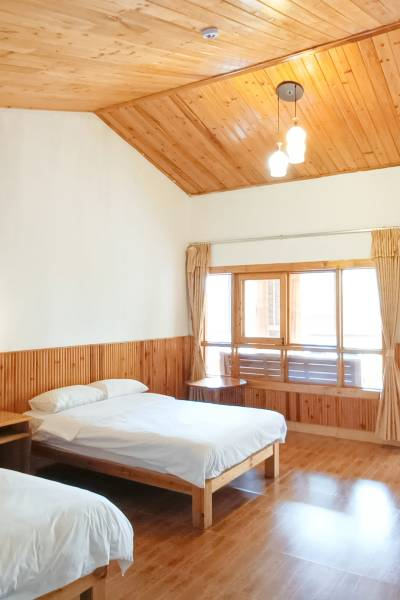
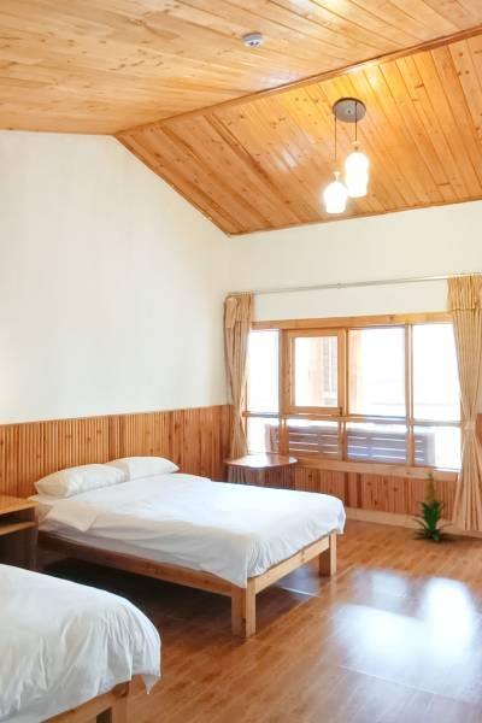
+ indoor plant (431, 501)
